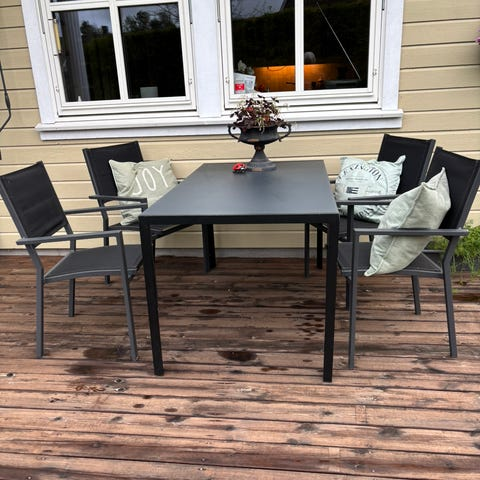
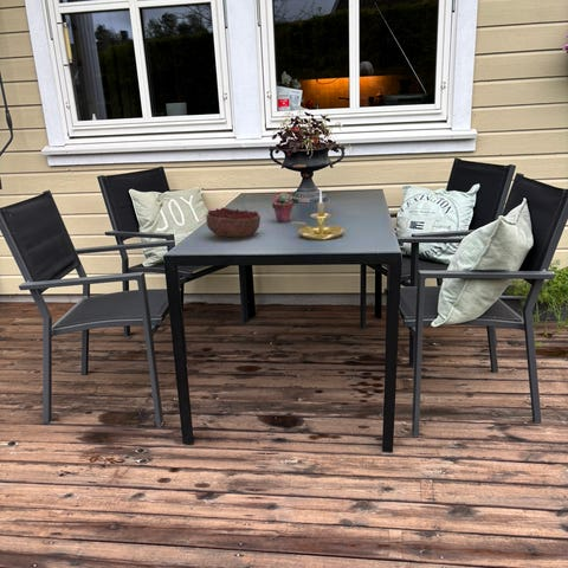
+ candle holder (317, 213)
+ decorative bowl (233, 221)
+ potted succulent (283, 206)
